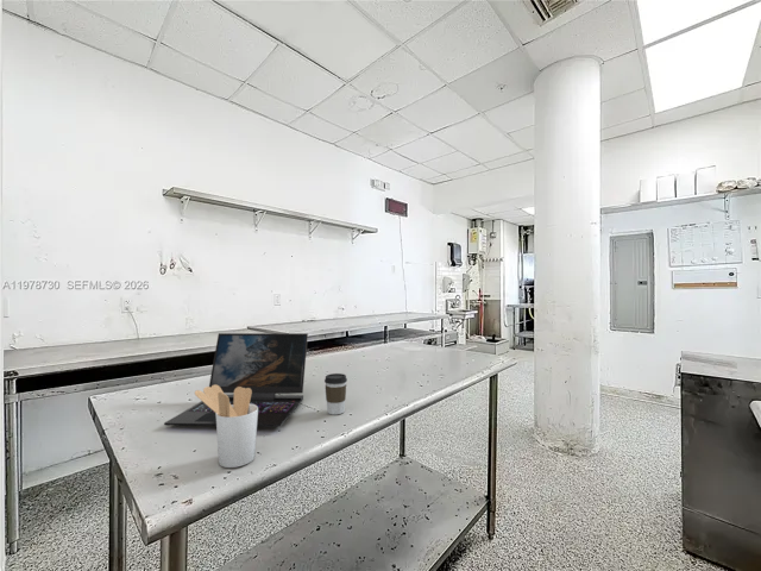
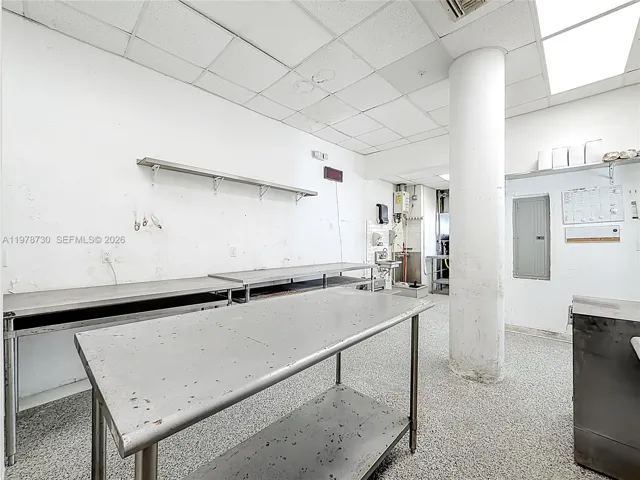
- utensil holder (227, 421)
- coffee cup (335, 394)
- laptop (245, 374)
